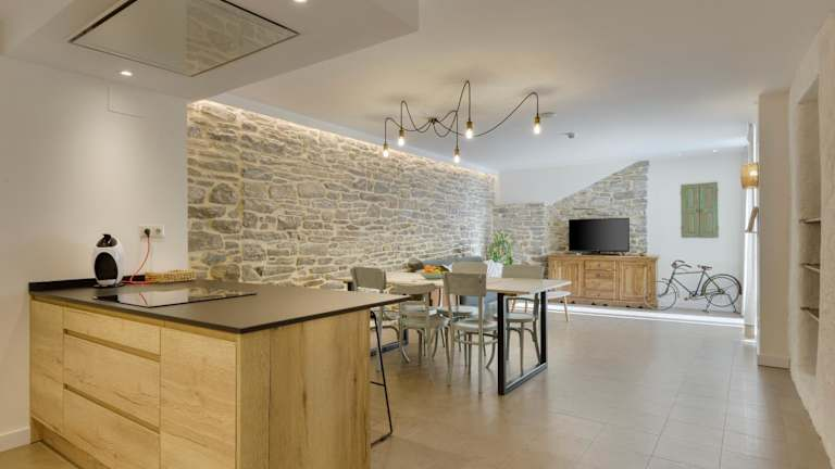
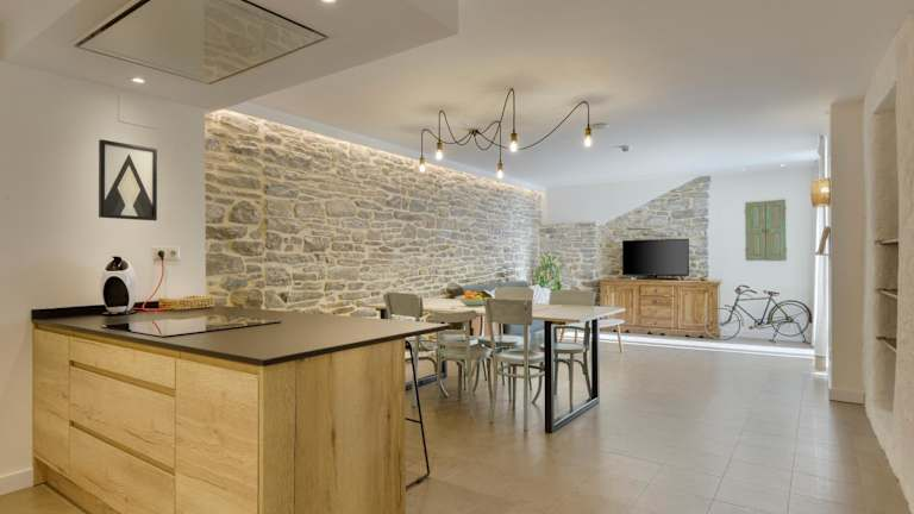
+ wall art (129, 181)
